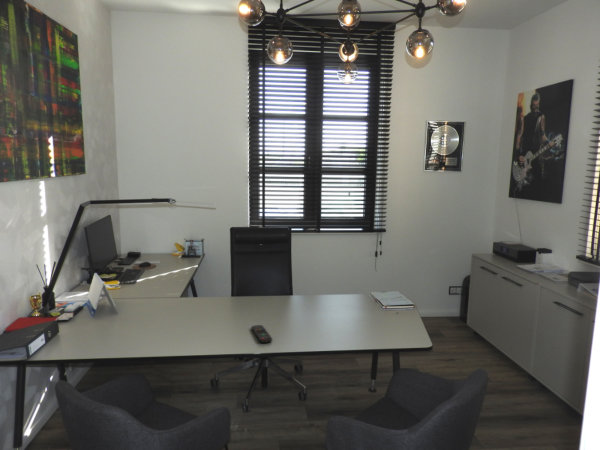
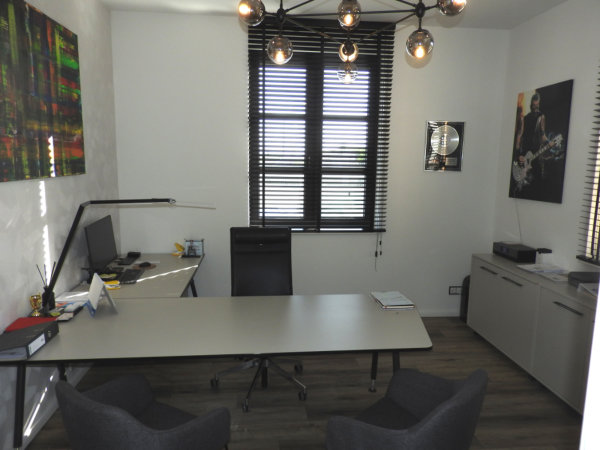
- remote control (261, 333)
